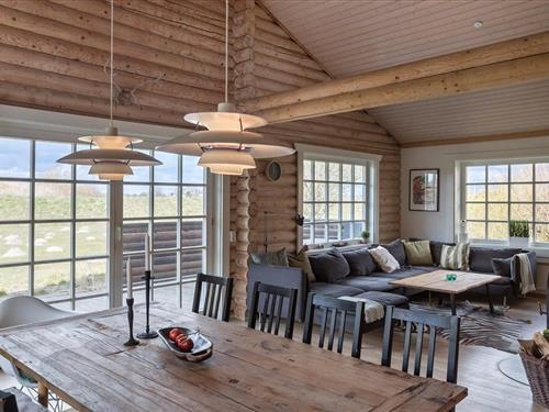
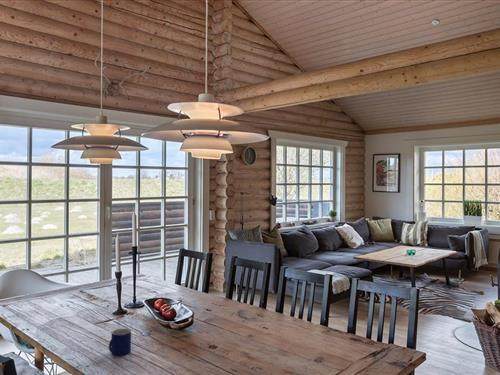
+ mug (118, 343)
